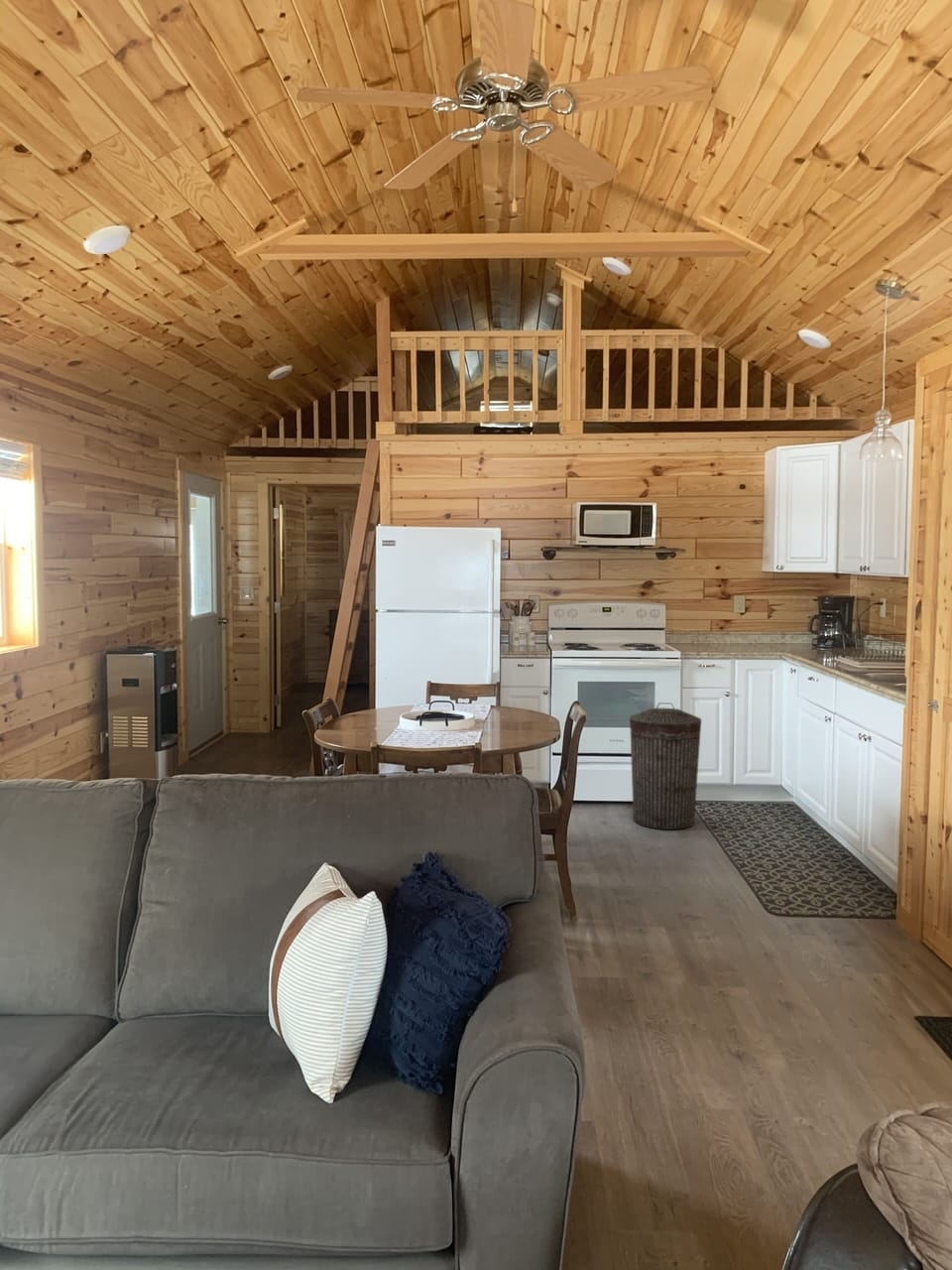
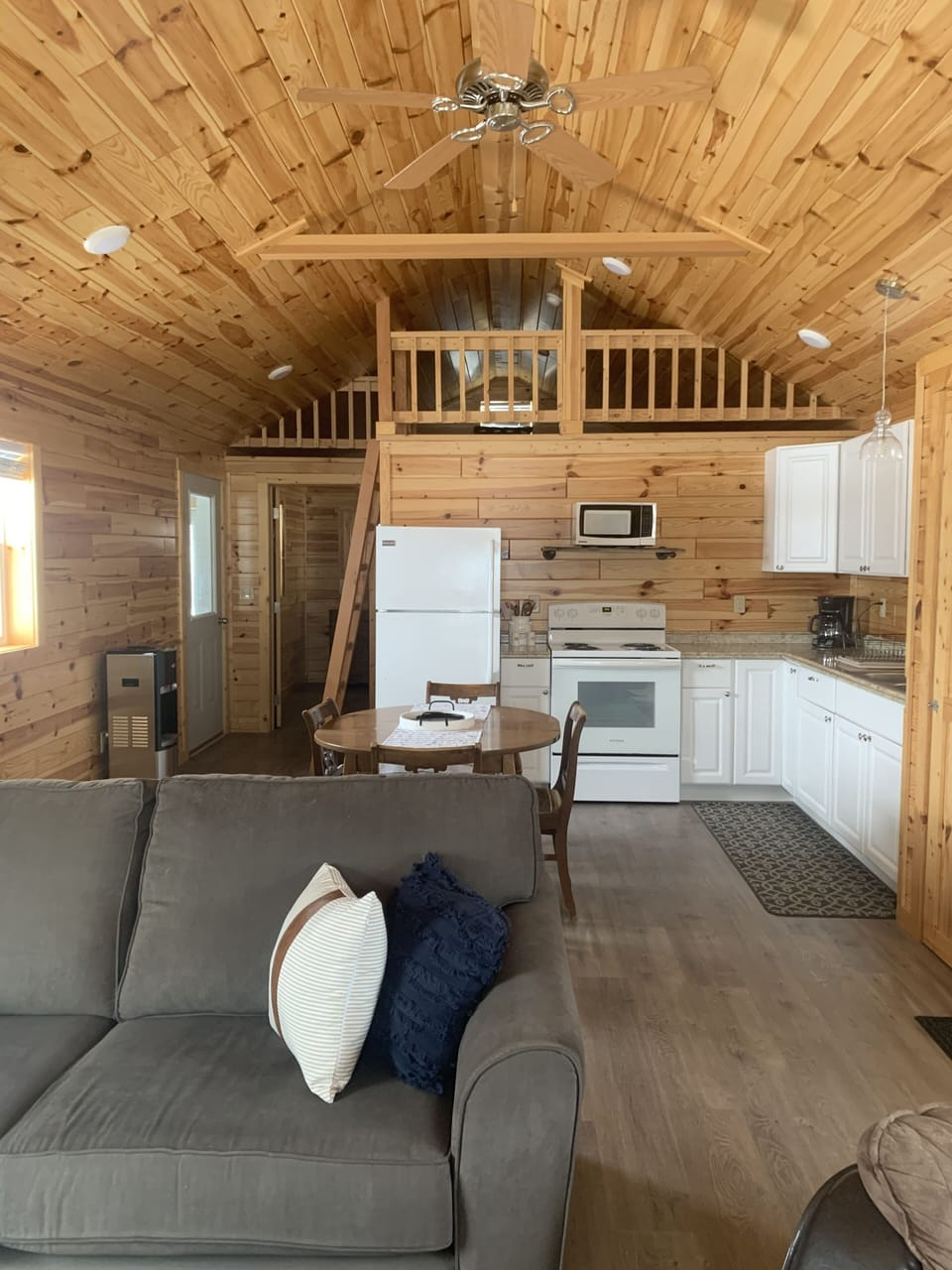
- trash can (664, 762)
